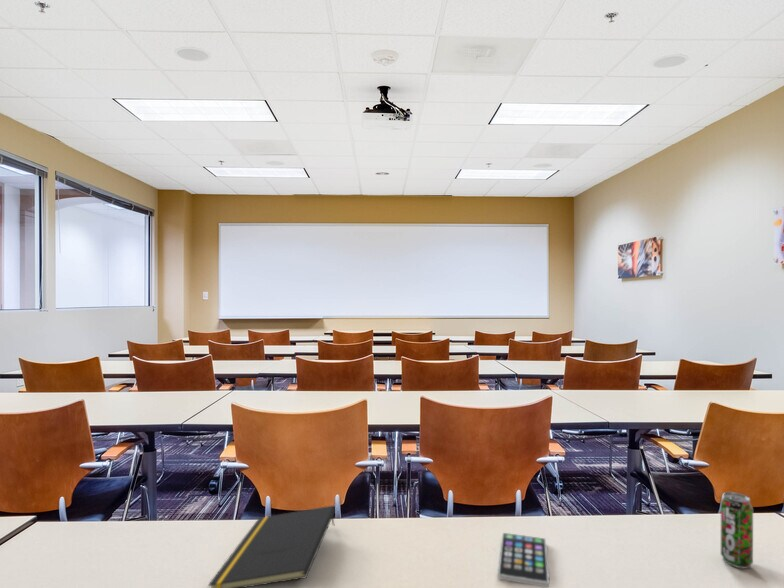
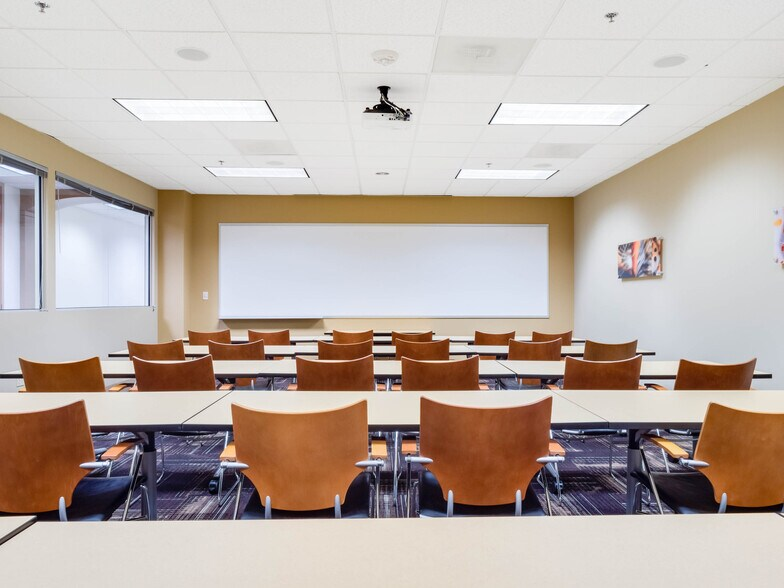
- notepad (279, 543)
- smartphone (523, 557)
- beverage can (736, 529)
